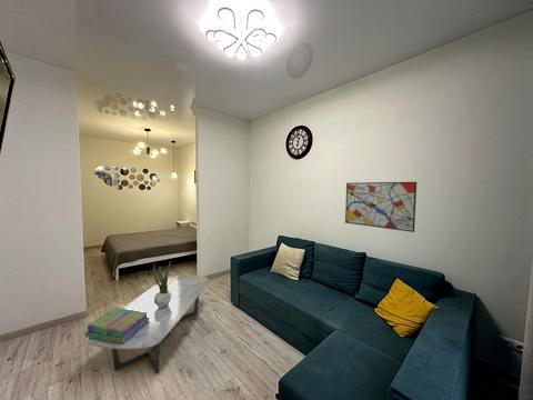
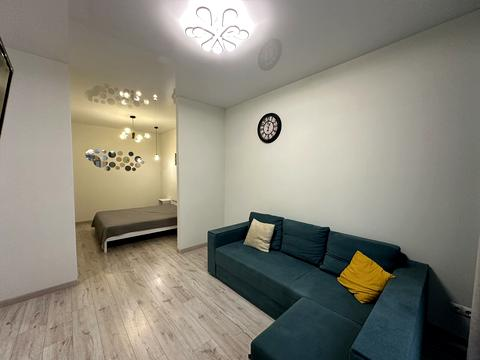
- wall art (376, 204)
- potted plant (162, 283)
- stack of books (119, 323)
- coffee table (163, 319)
